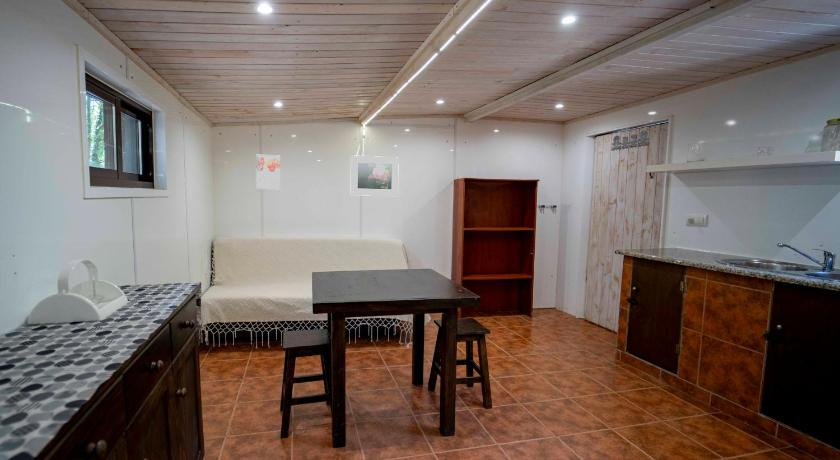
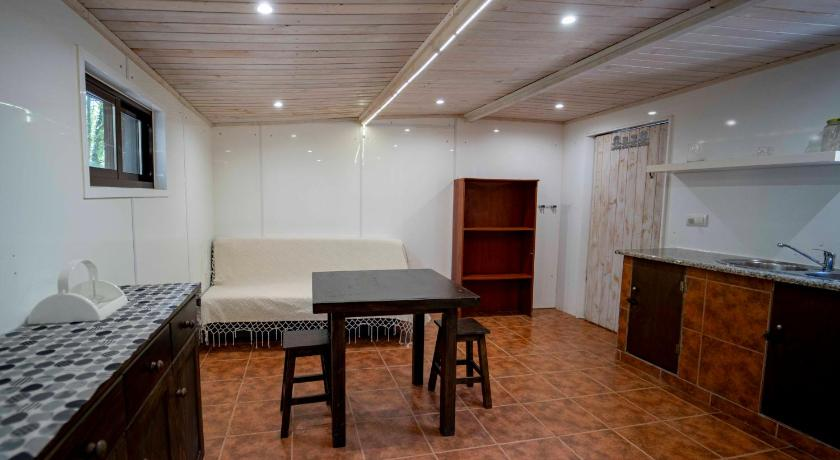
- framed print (374, 176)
- wall art (268, 172)
